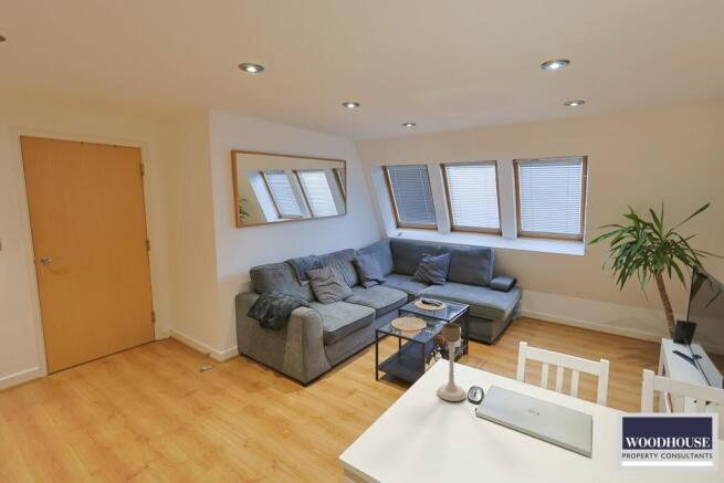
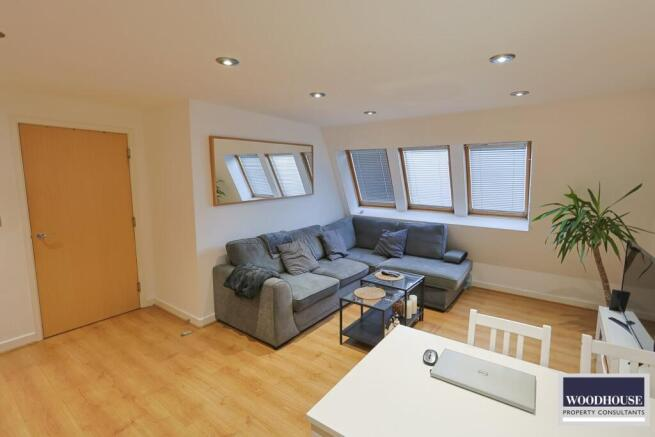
- candle holder (451, 359)
